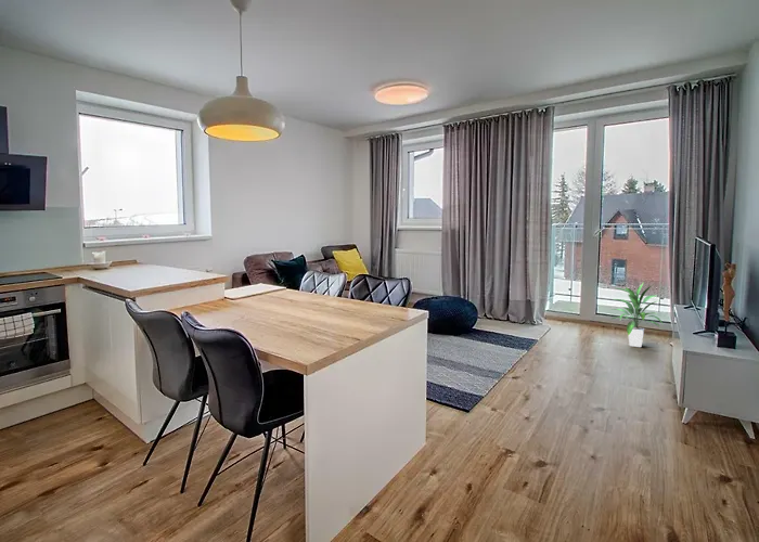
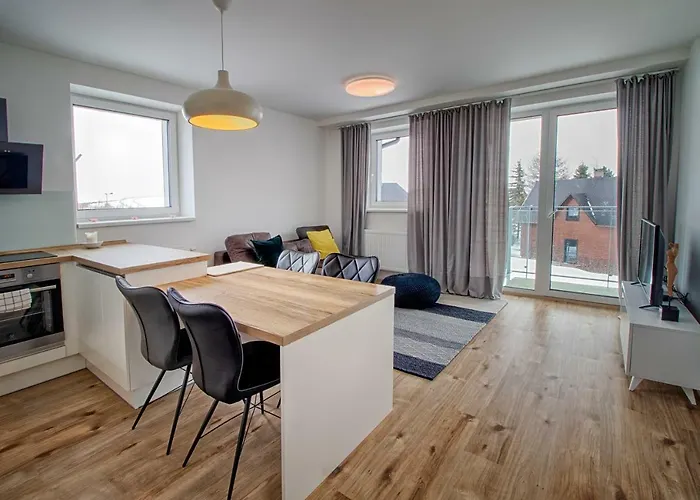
- indoor plant (635, 313)
